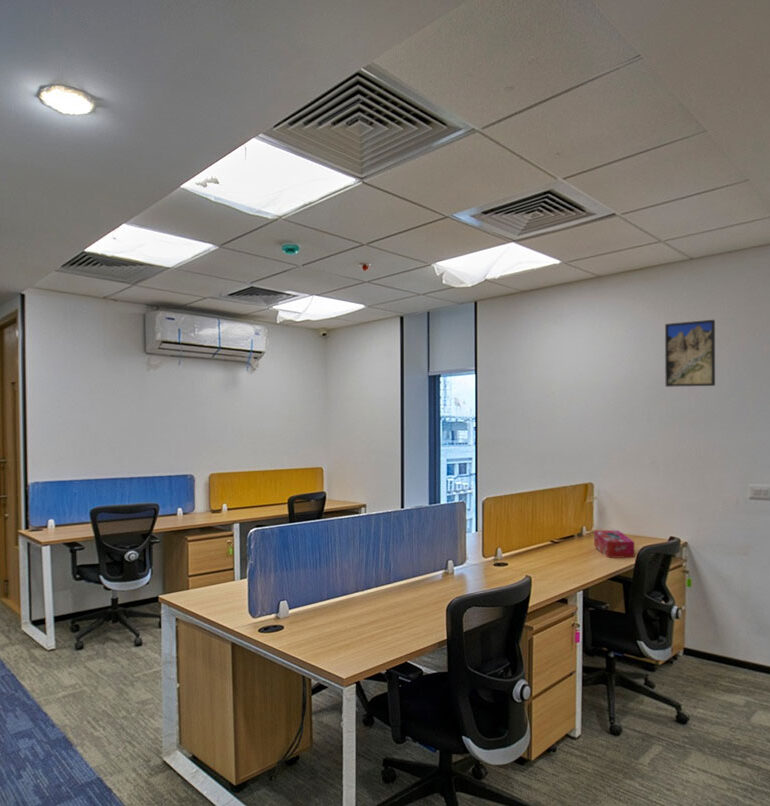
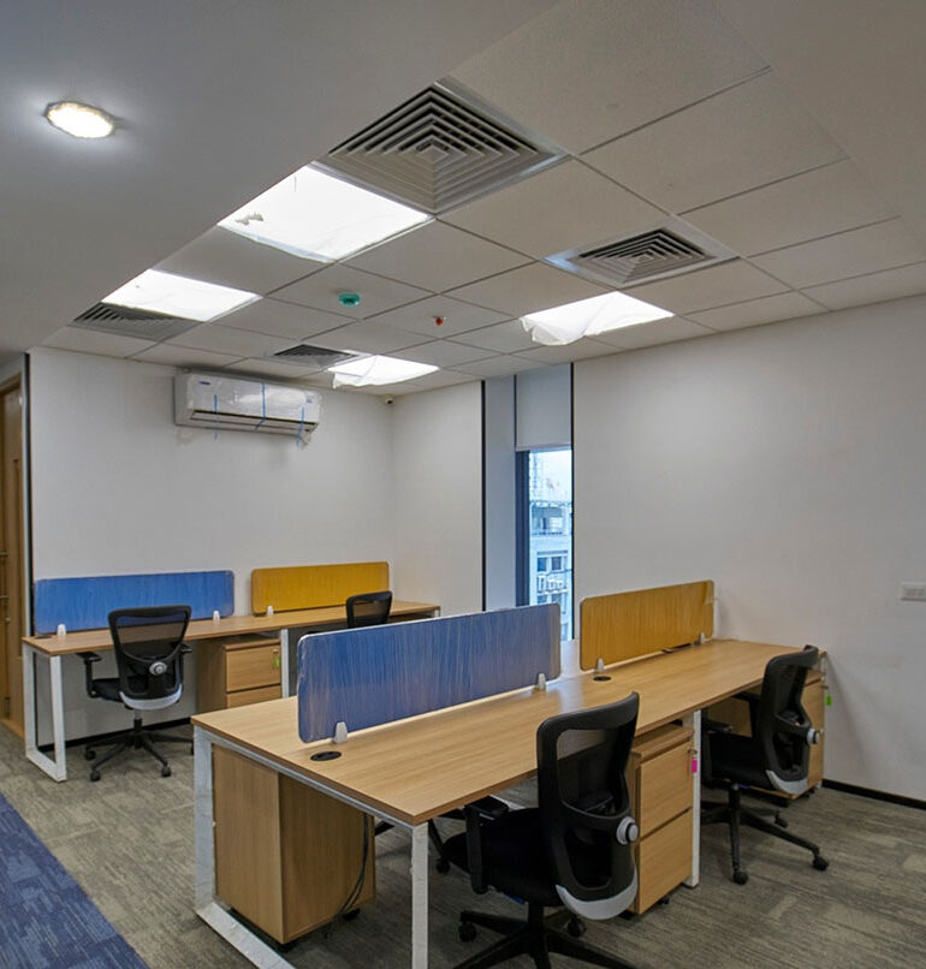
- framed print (689, 354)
- tissue box (613, 544)
